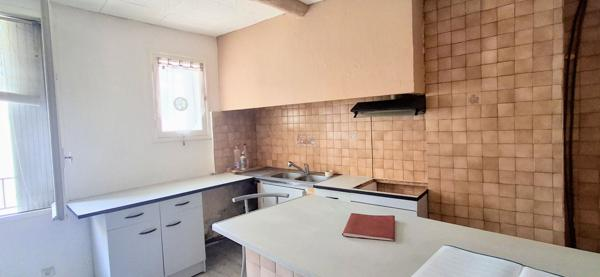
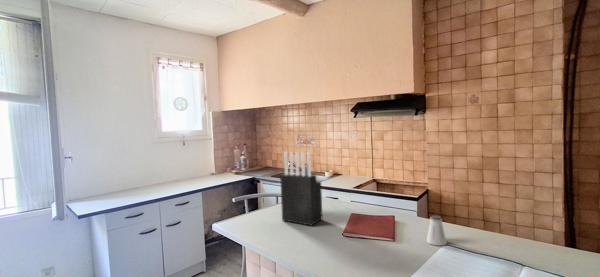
+ knife block (302, 185)
+ saltshaker (436, 229)
